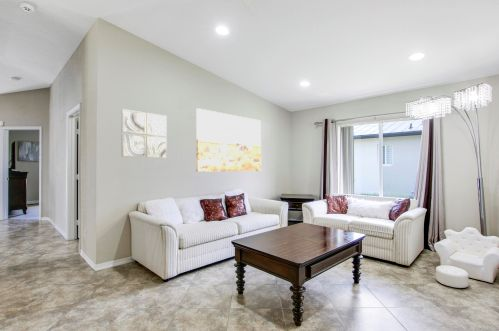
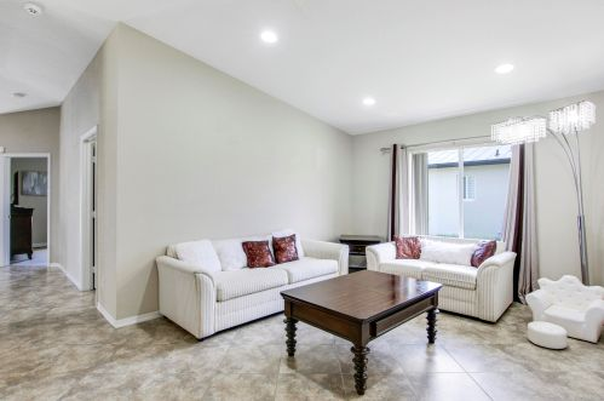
- wall art (232, 143)
- wall art (146, 134)
